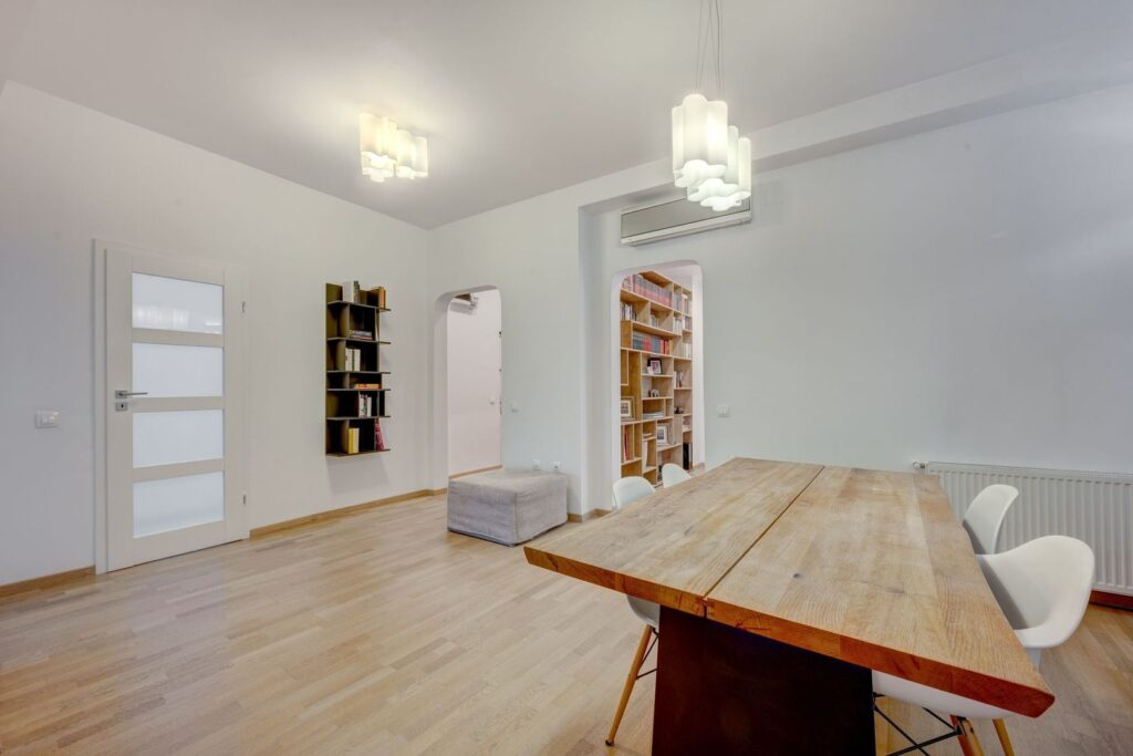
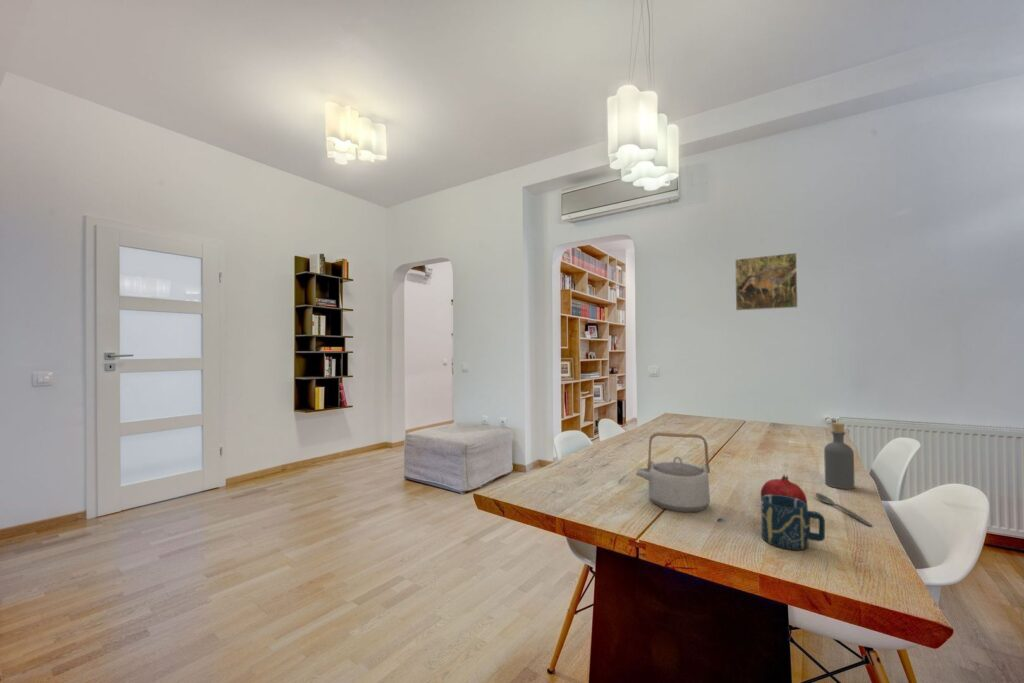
+ spoon (841, 507)
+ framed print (765, 282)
+ bottle (838, 454)
+ cup (792, 522)
+ fruit (783, 493)
+ teapot (671, 467)
